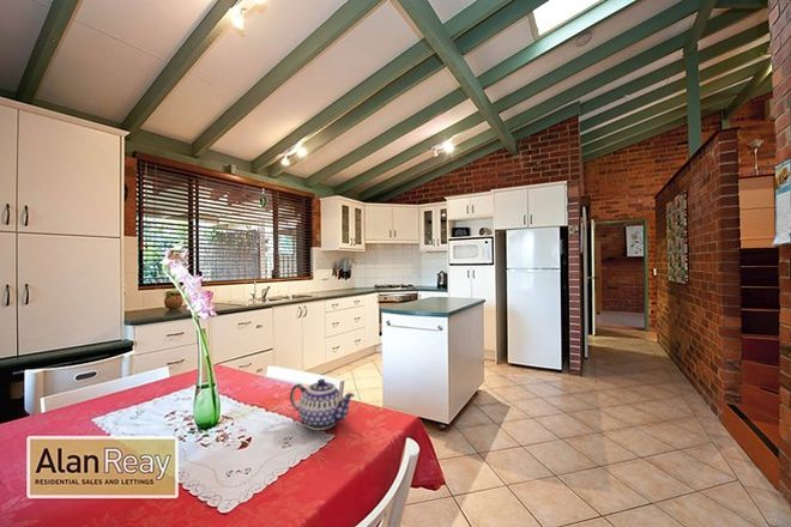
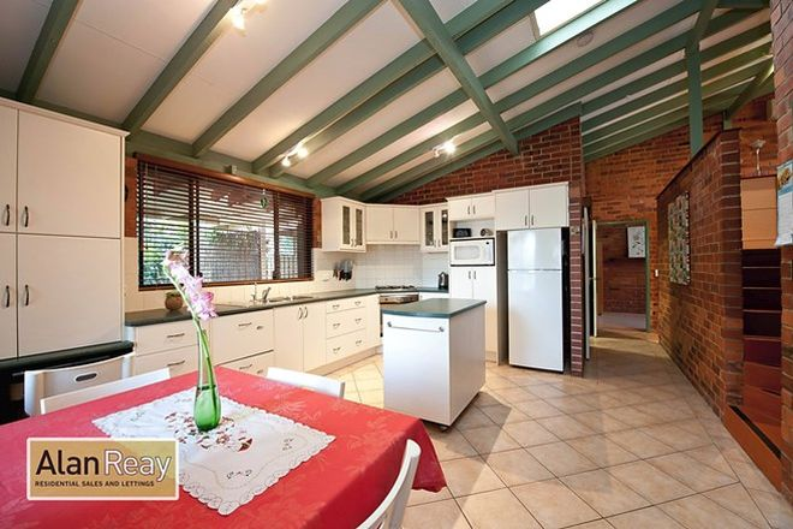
- teapot (321, 400)
